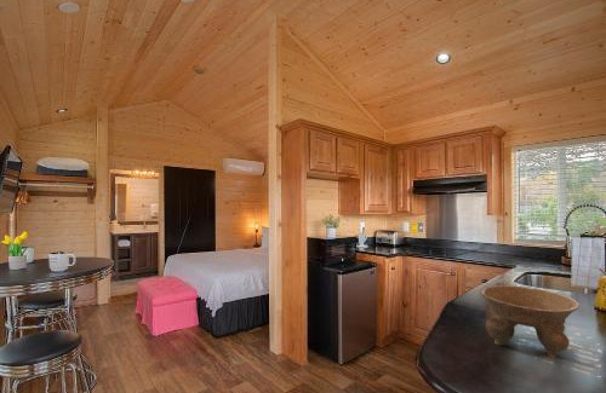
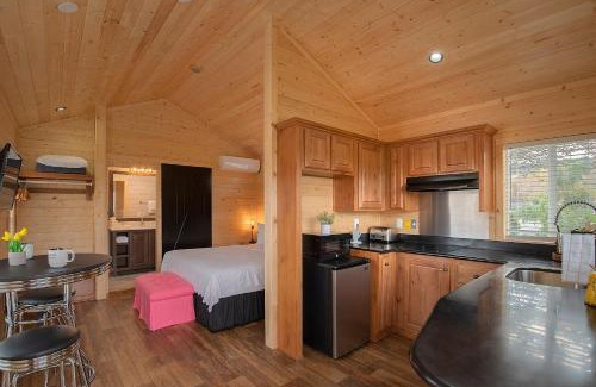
- bowl (526, 319)
